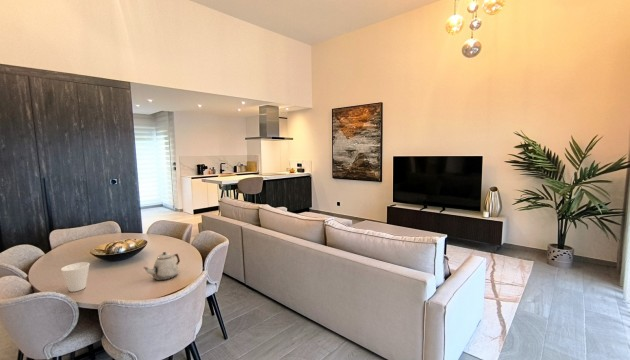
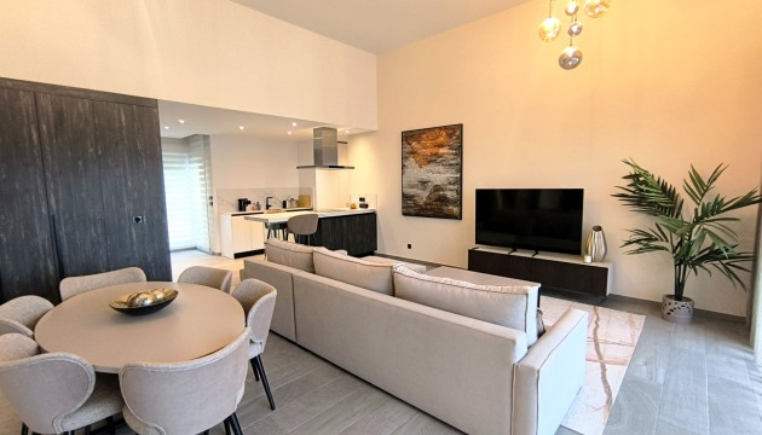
- teapot (162, 265)
- cup (76, 277)
